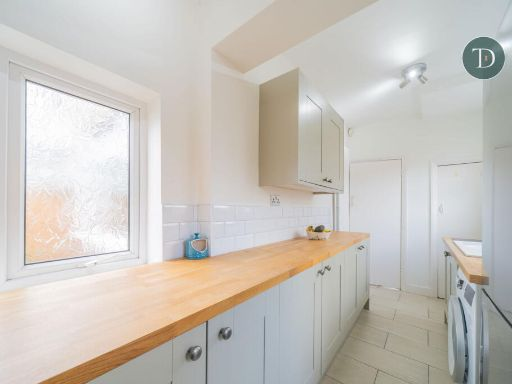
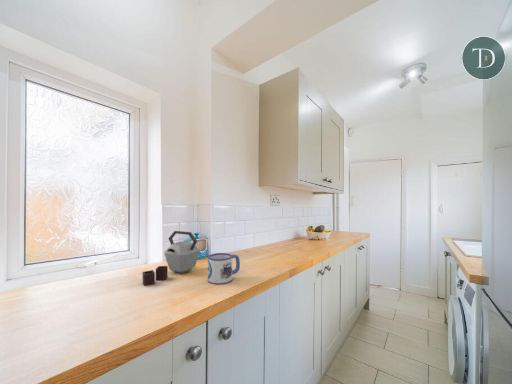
+ mug (224, 267)
+ kettle (170, 254)
